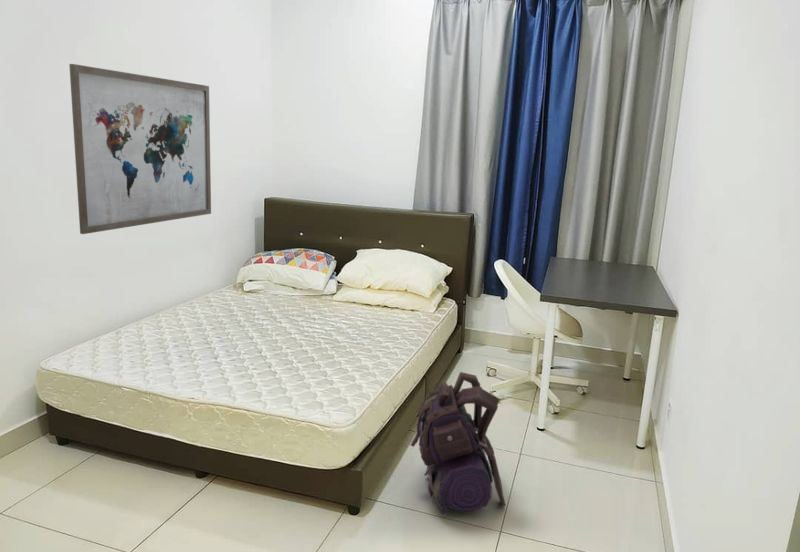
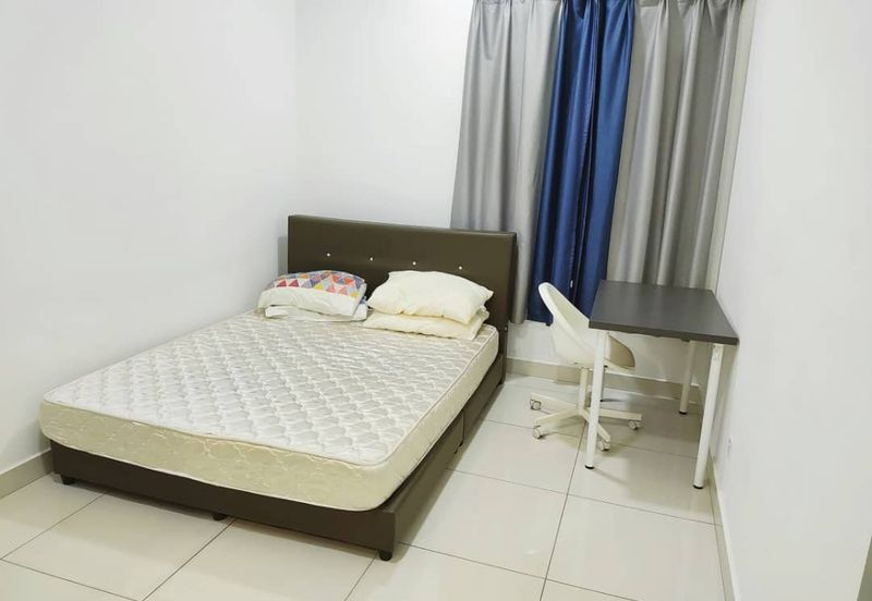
- backpack (458, 435)
- wall art (152, 151)
